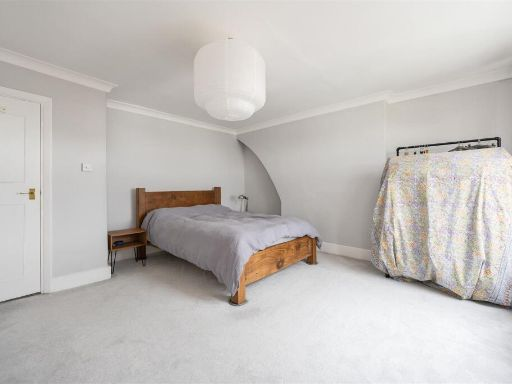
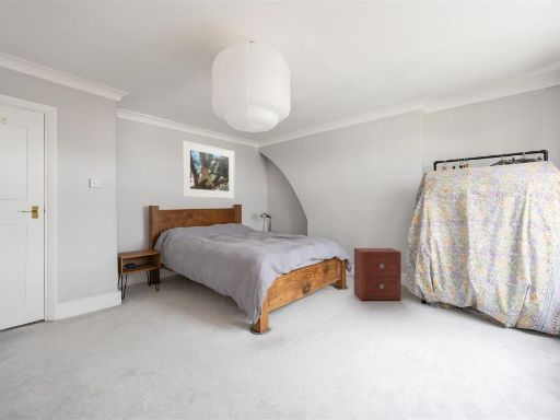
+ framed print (210, 172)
+ nightstand (376, 272)
